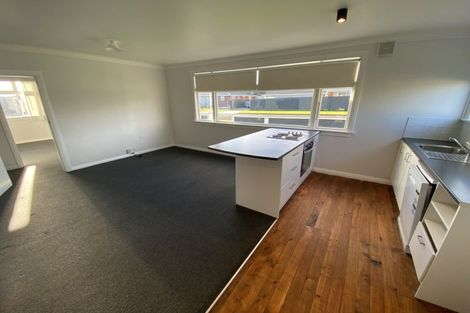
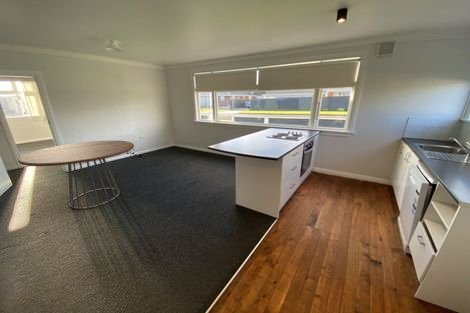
+ dining table (90, 174)
